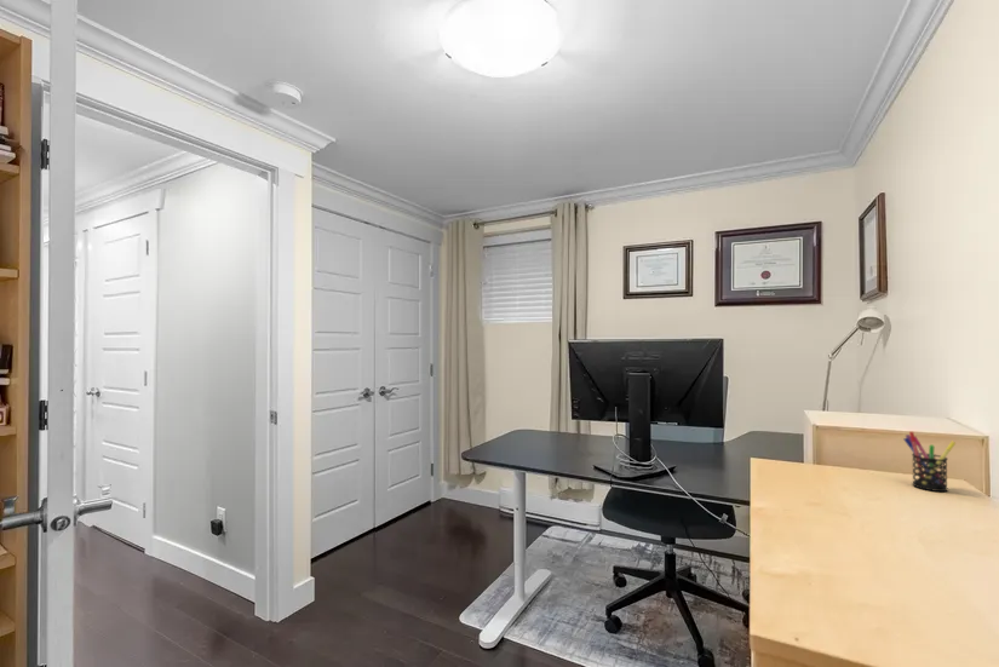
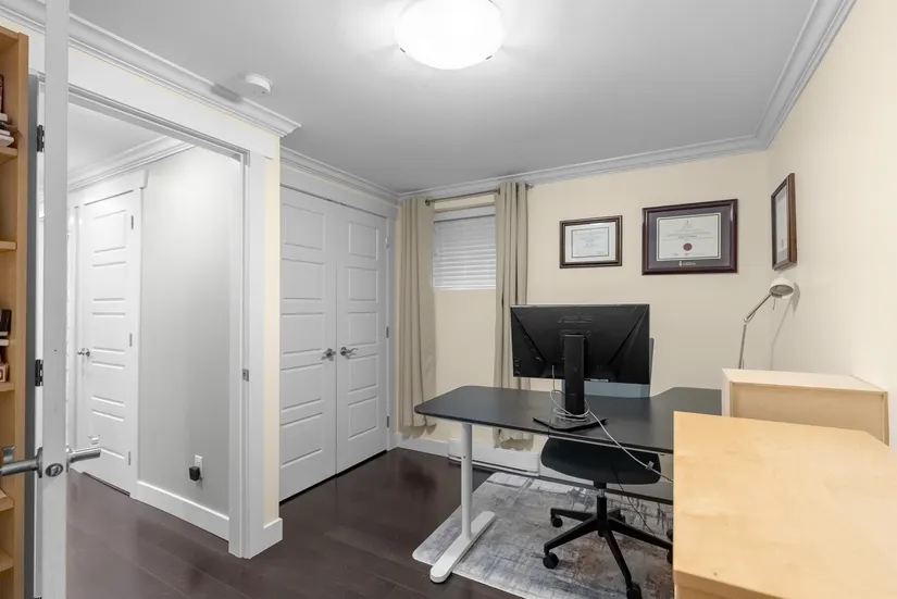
- pen holder (928, 460)
